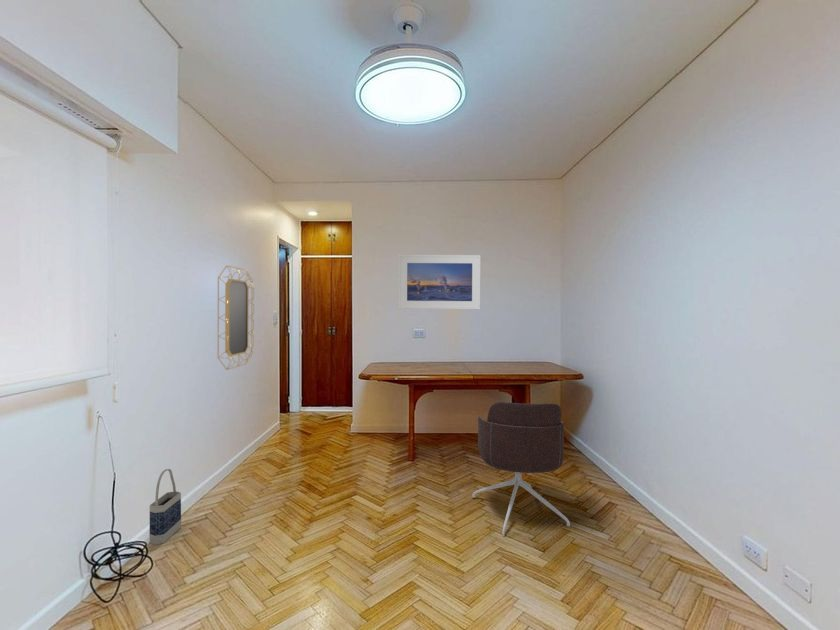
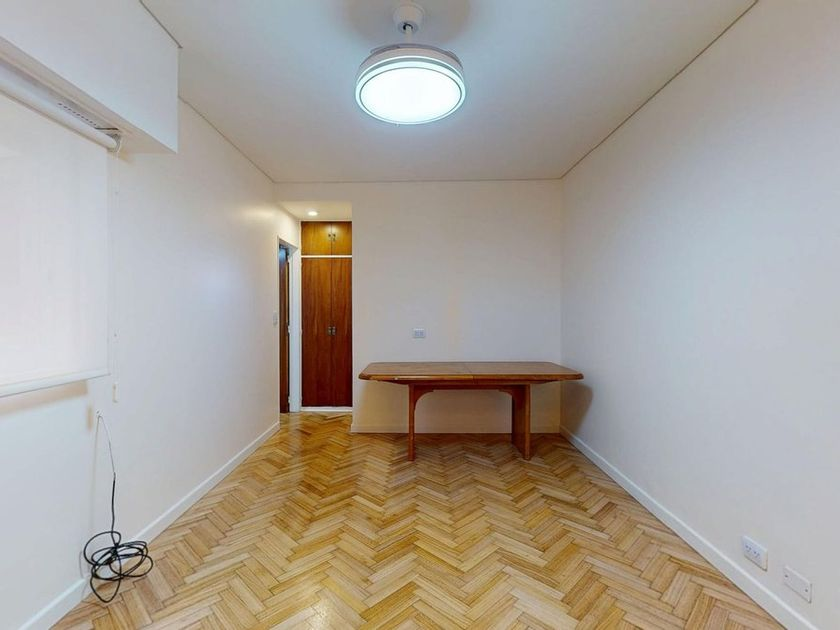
- office chair (517, 452)
- home mirror (238, 317)
- bag (165, 502)
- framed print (439, 282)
